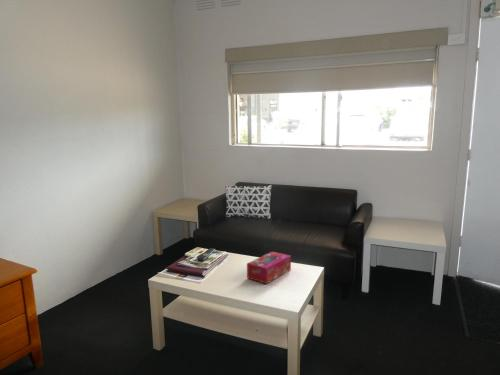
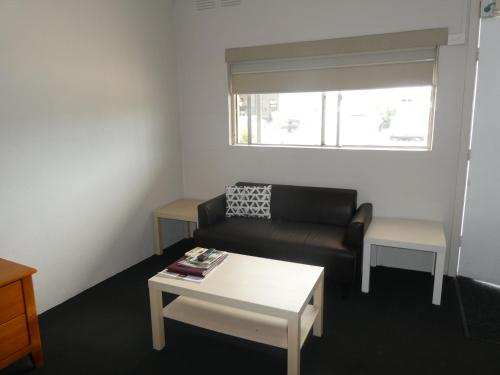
- tissue box (269, 266)
